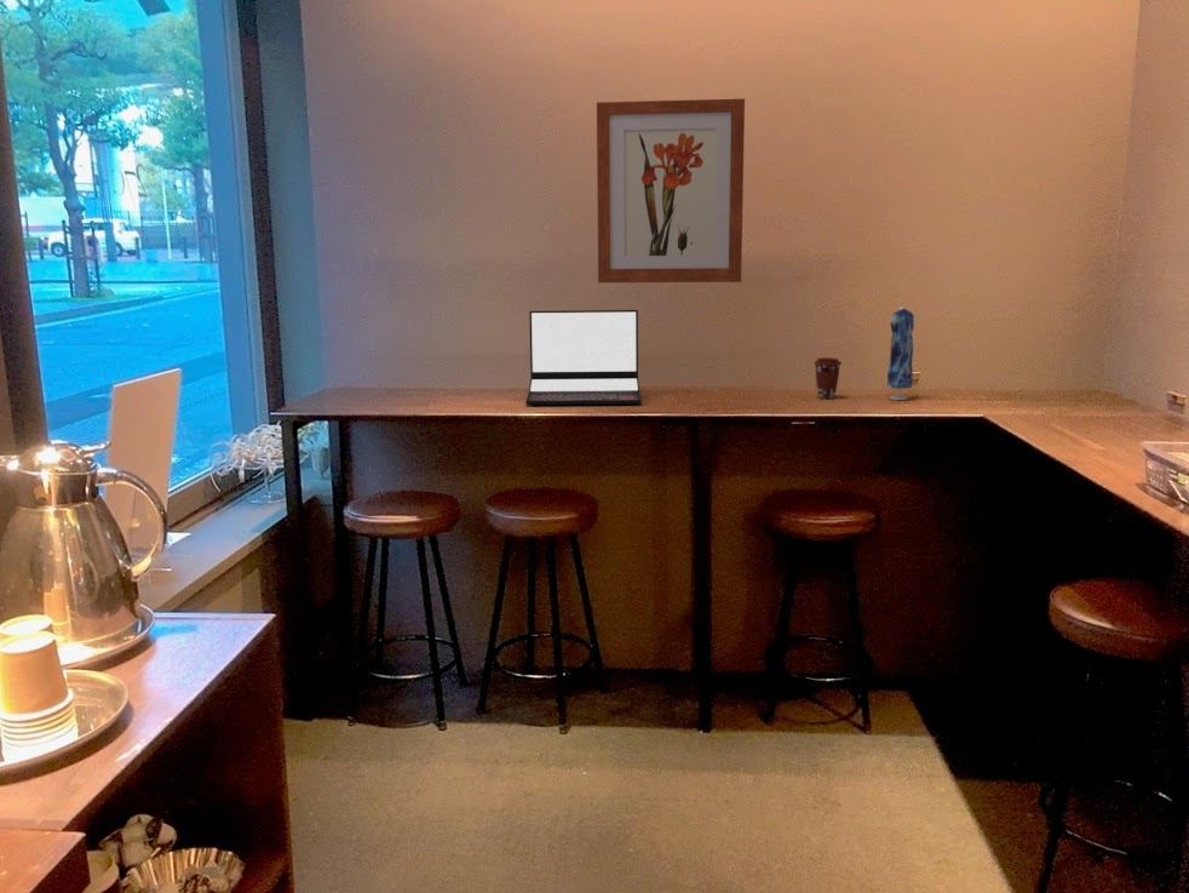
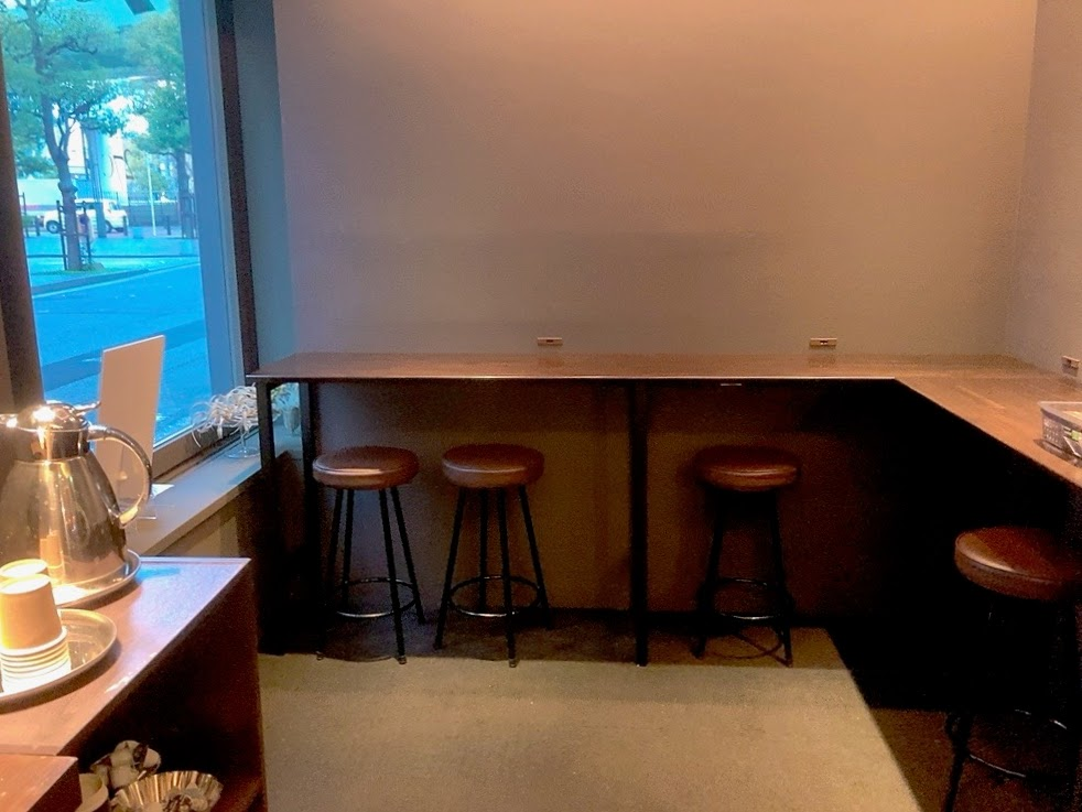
- laptop (584, 356)
- coffee cup (827, 378)
- dress (901, 353)
- wall art (670, 193)
